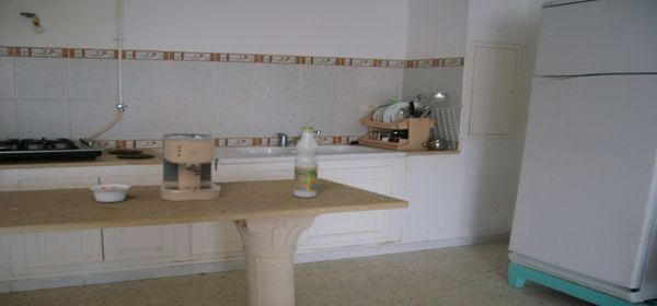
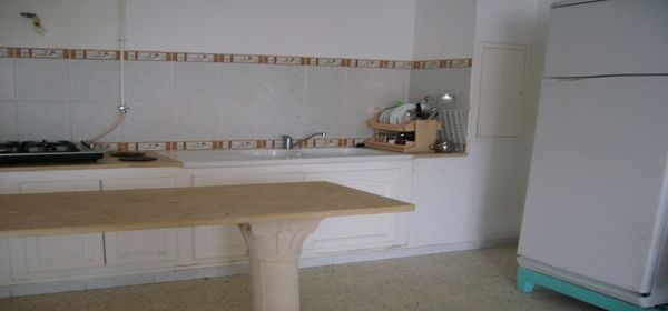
- coffee maker (189, 164)
- legume (112, 191)
- bottle (306, 161)
